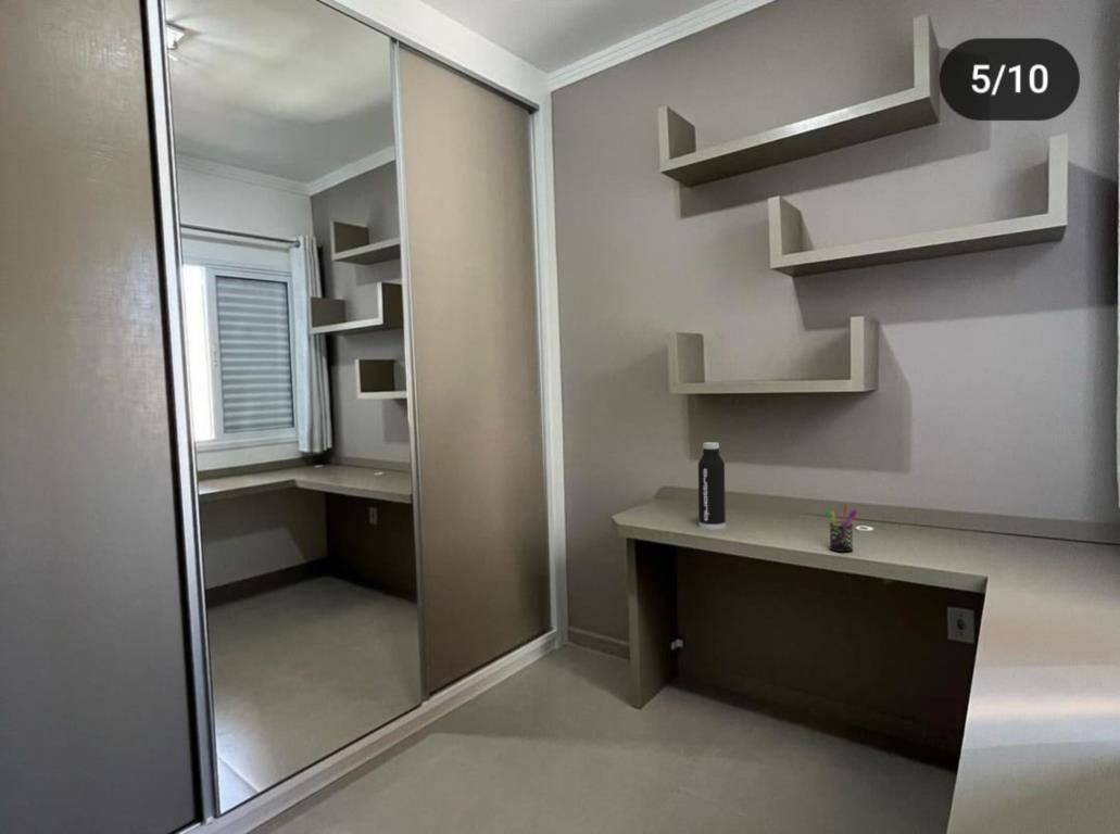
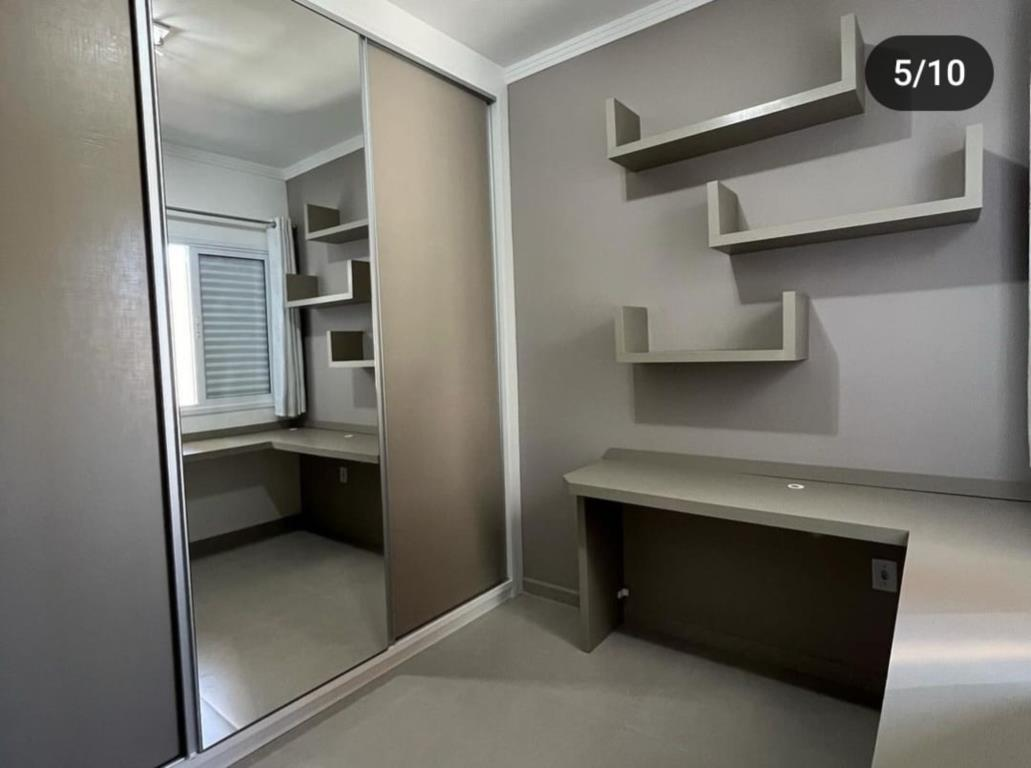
- pen holder (839, 527)
- water bottle (710, 484)
